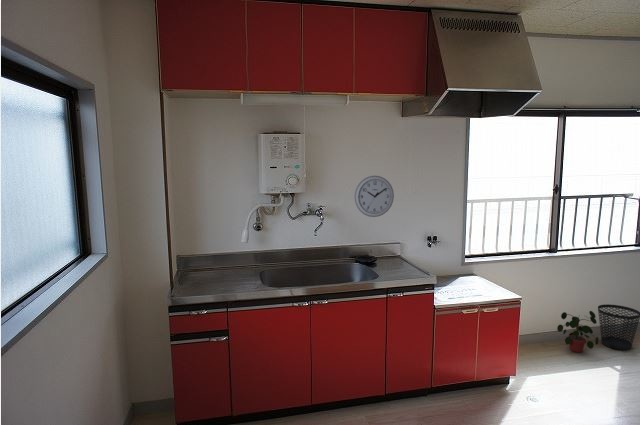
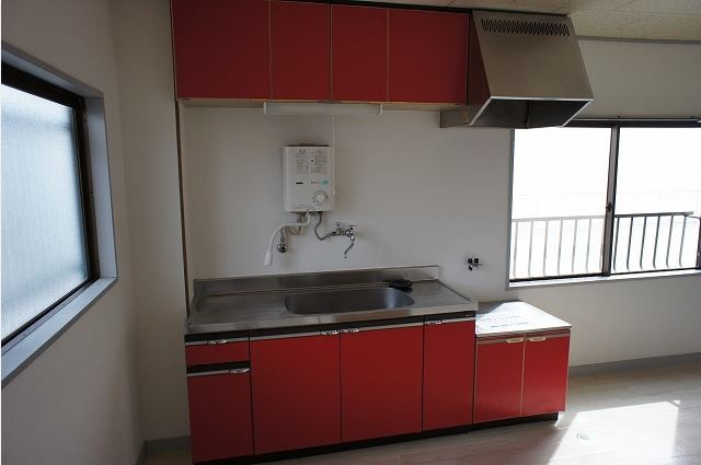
- wastebasket (617, 327)
- wall clock (374, 196)
- potted plant (580, 329)
